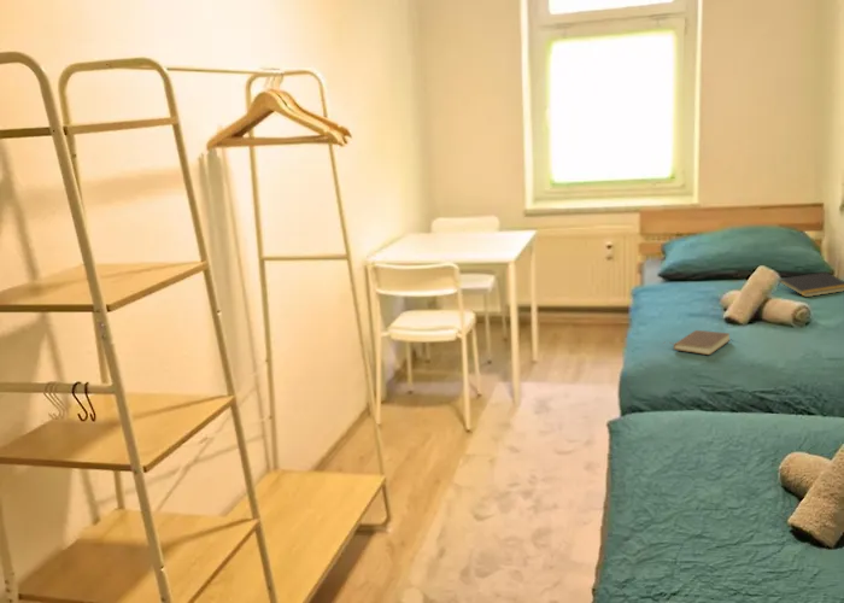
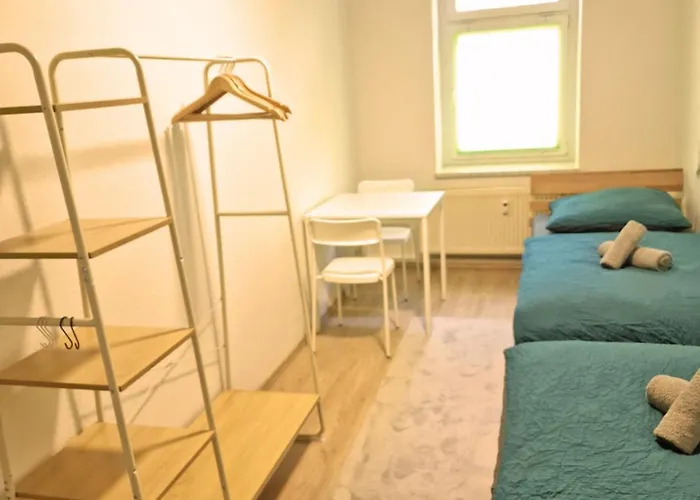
- notepad (815, 283)
- book (696, 340)
